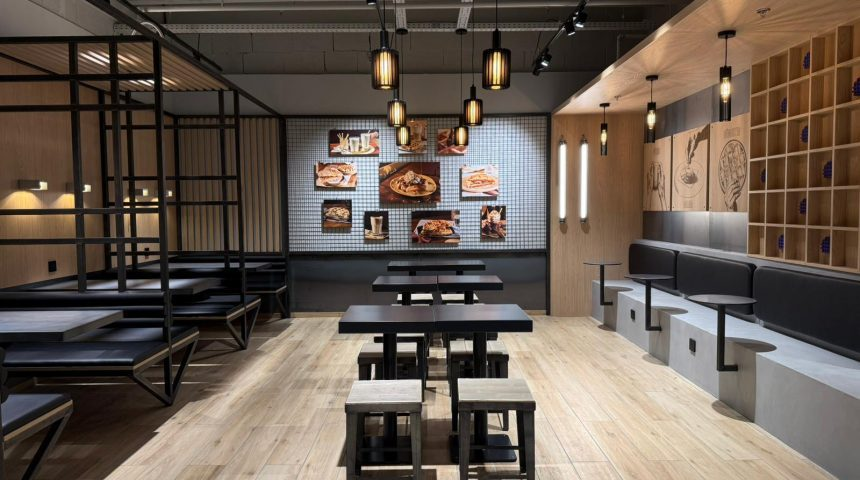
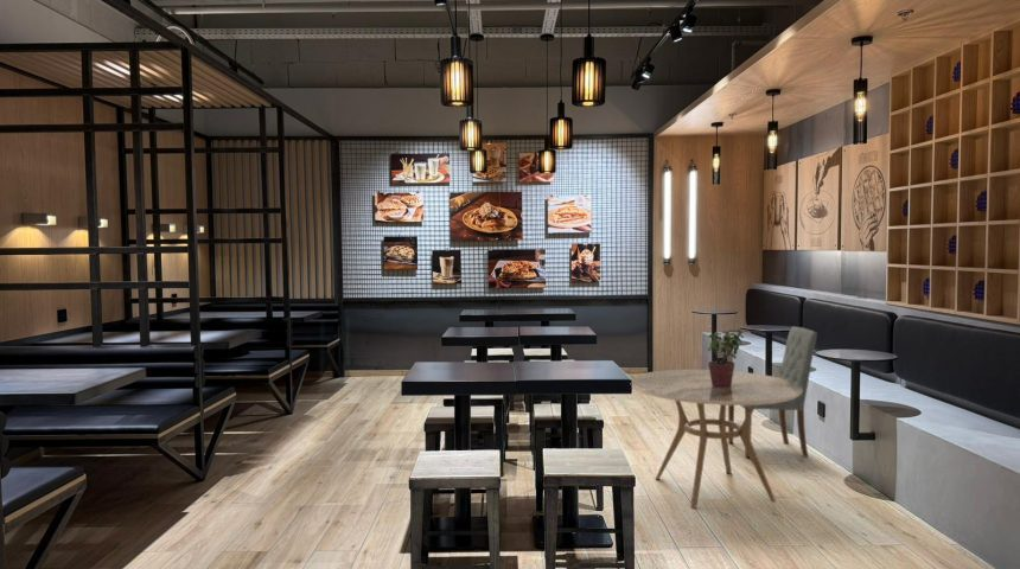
+ dining chair (772, 403)
+ potted plant (722, 357)
+ dining table (712, 436)
